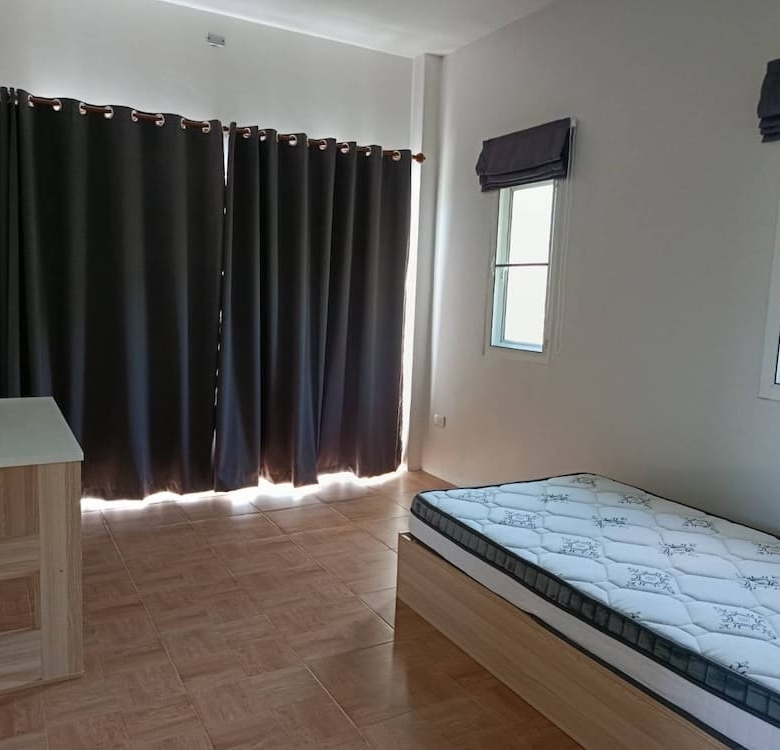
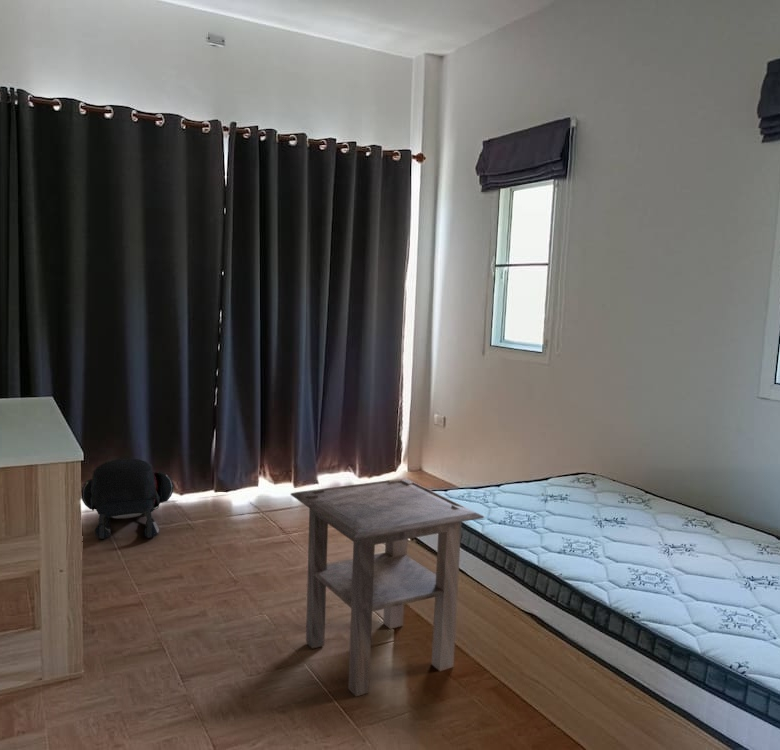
+ side table (381, 578)
+ backpack (135, 487)
